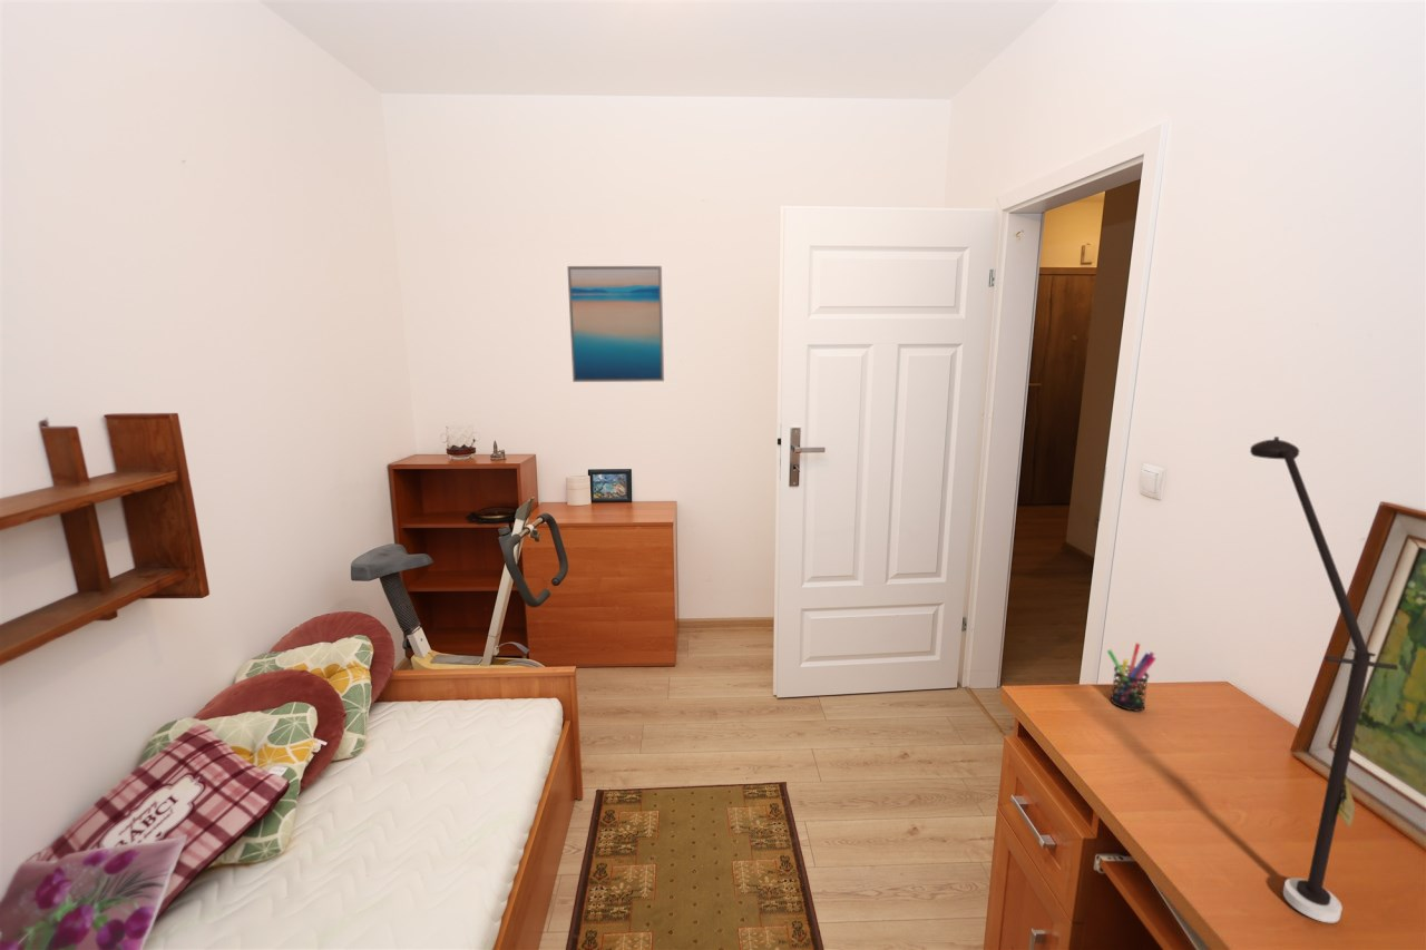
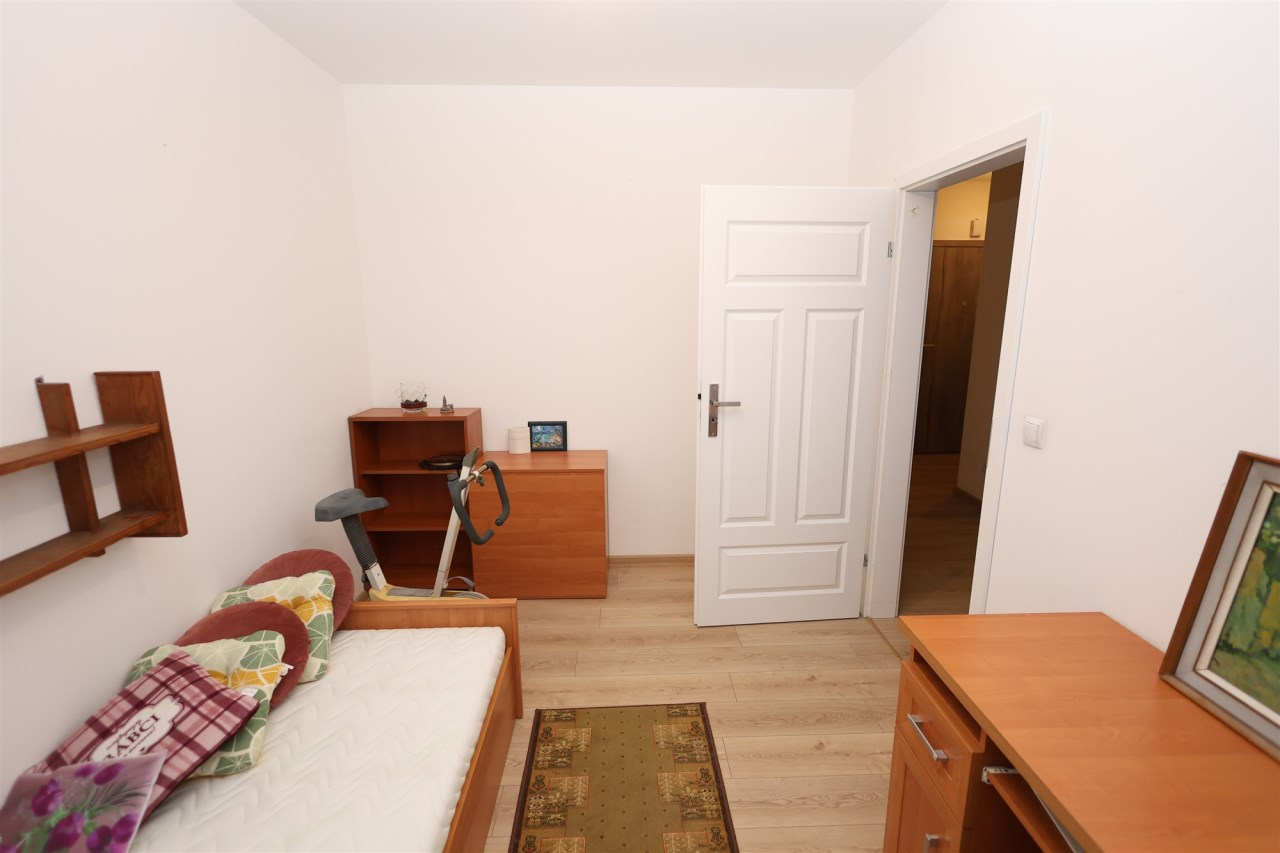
- wall art (616, 324)
- desk lamp (1325, 657)
- pen holder (1127, 674)
